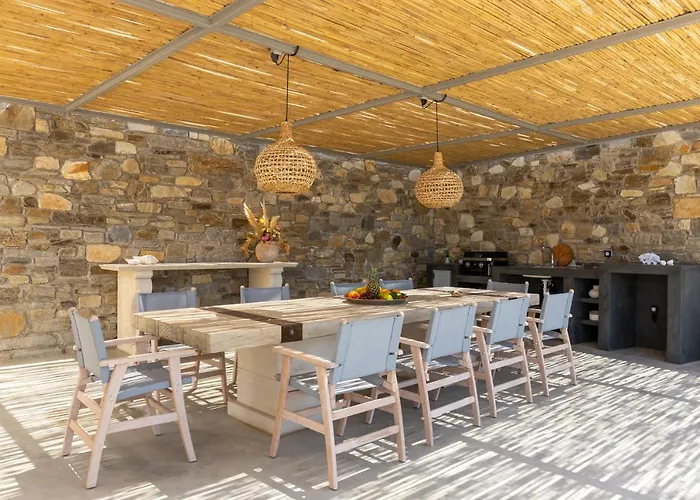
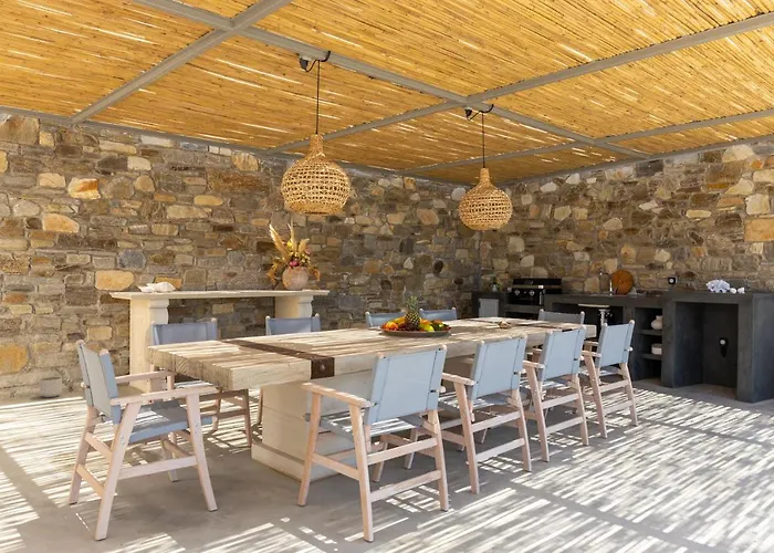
+ planter (51, 387)
